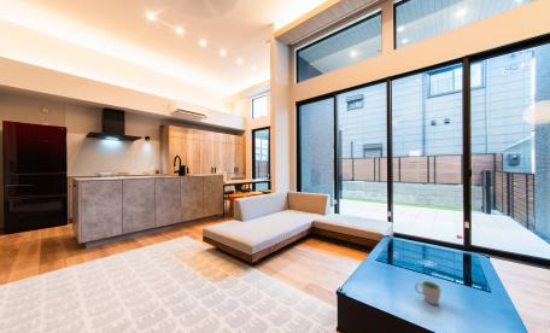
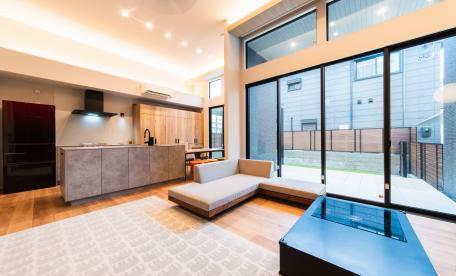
- mug (427, 292)
